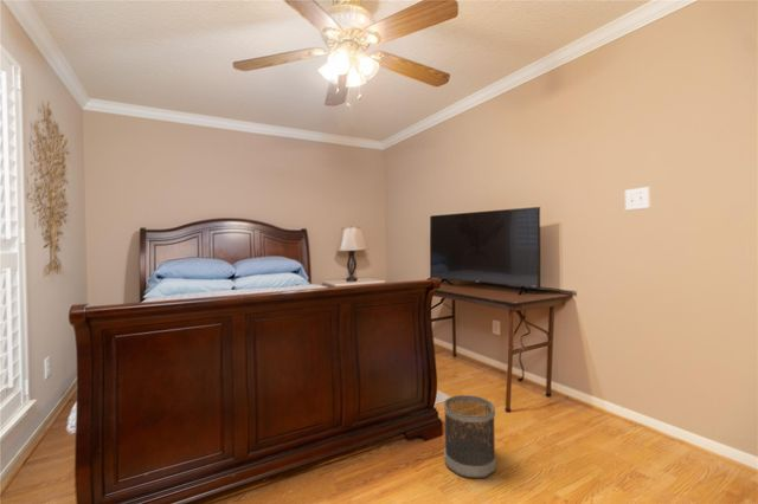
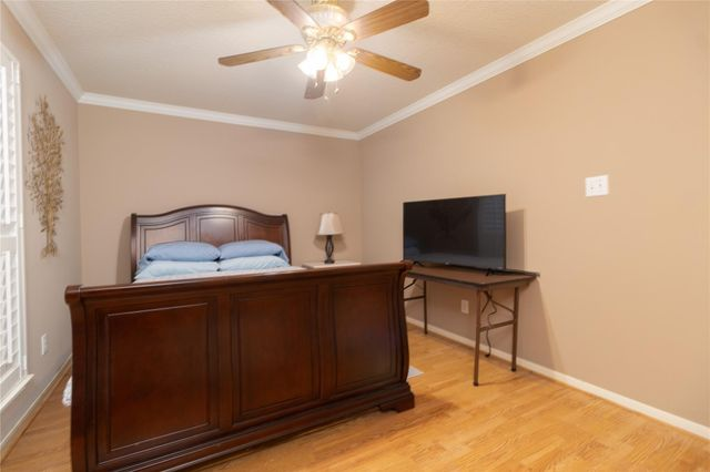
- wastebasket (469, 433)
